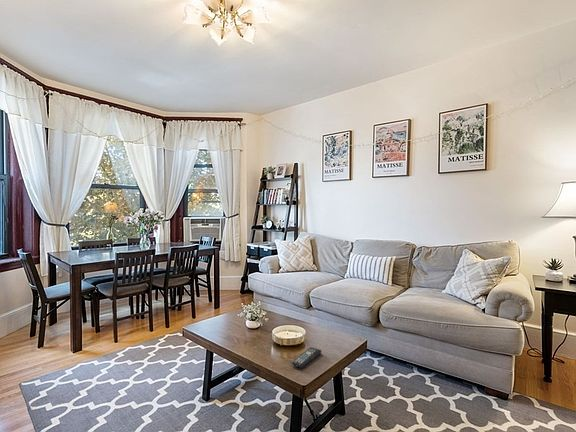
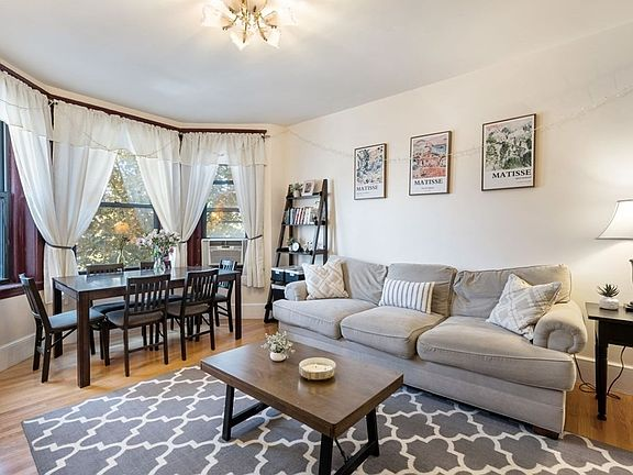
- remote control (307, 356)
